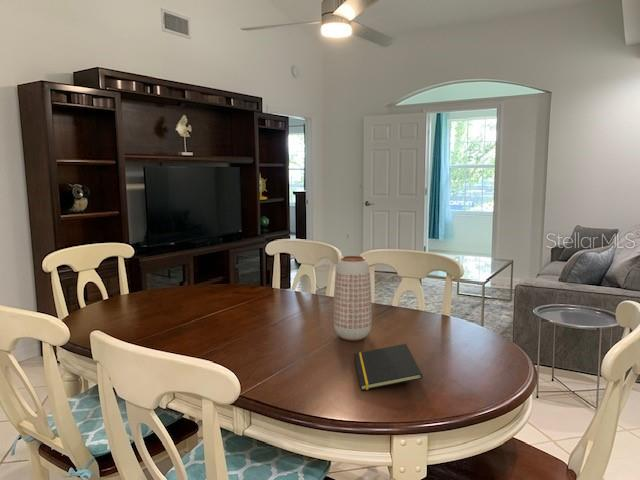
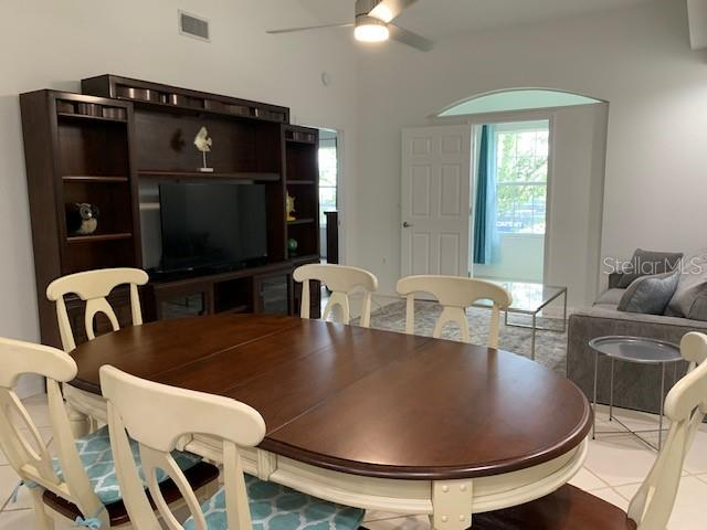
- planter (352, 297)
- notepad (385, 365)
